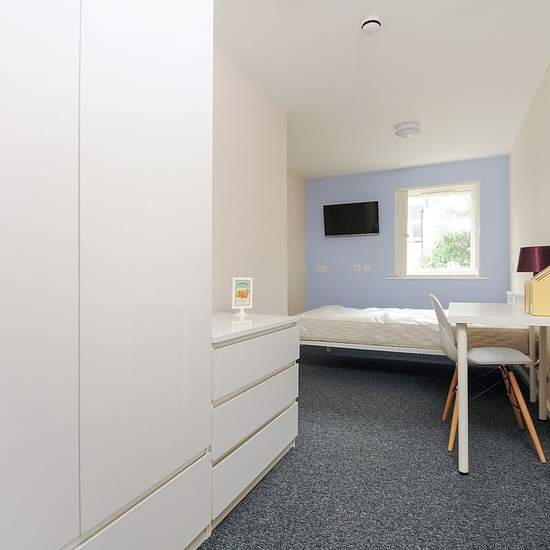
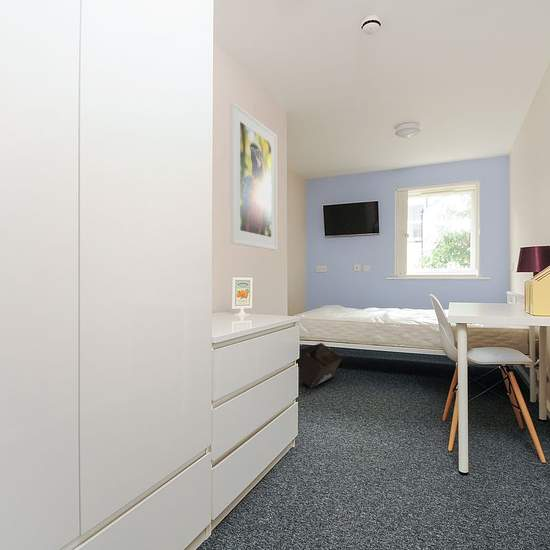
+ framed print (256, 183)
+ storage bin (316, 363)
